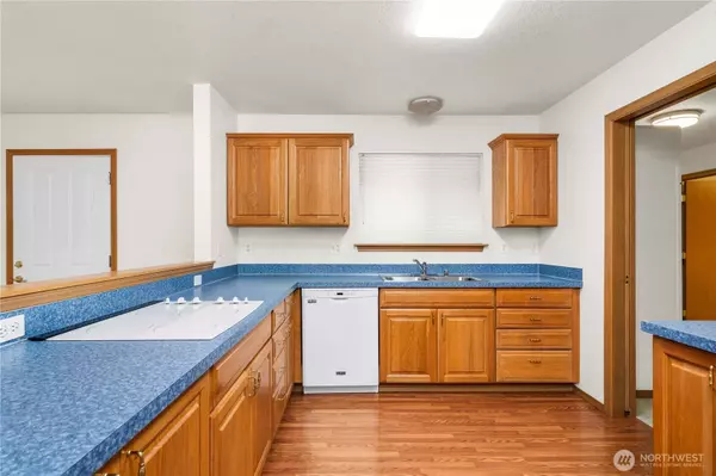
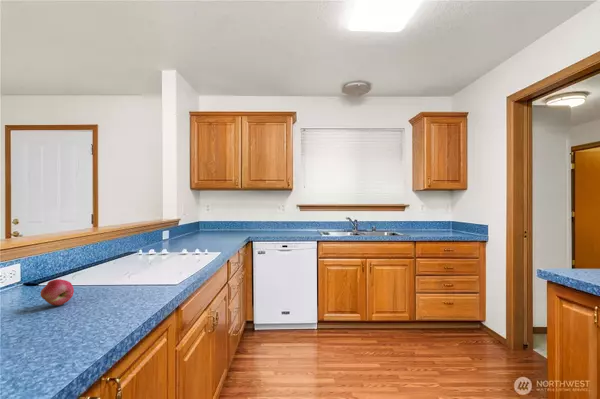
+ apple (57, 292)
